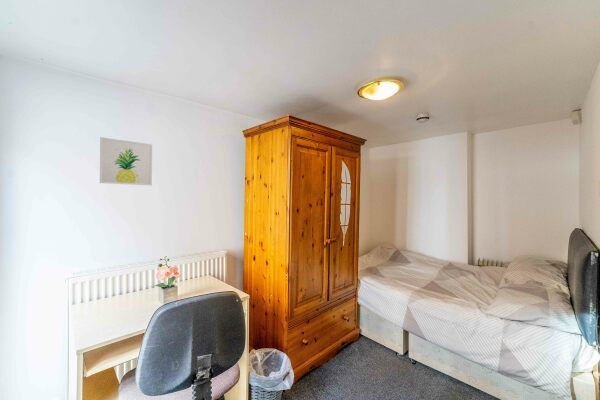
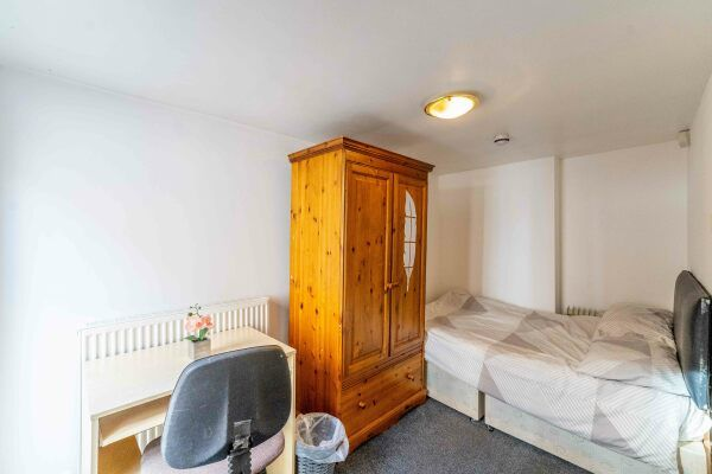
- wall art (127, 162)
